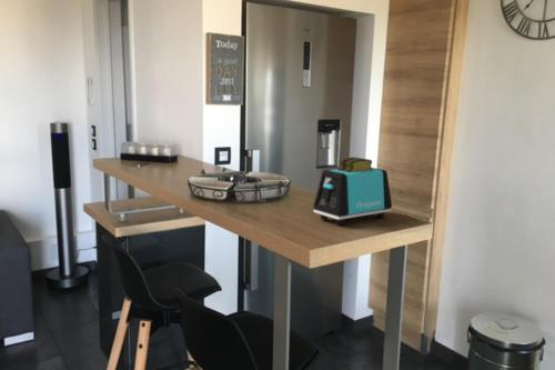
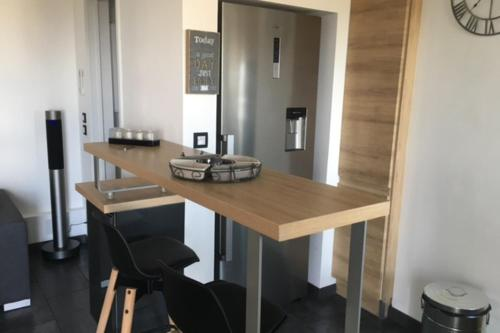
- toaster (354, 188)
